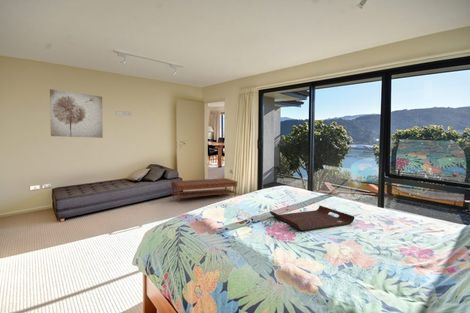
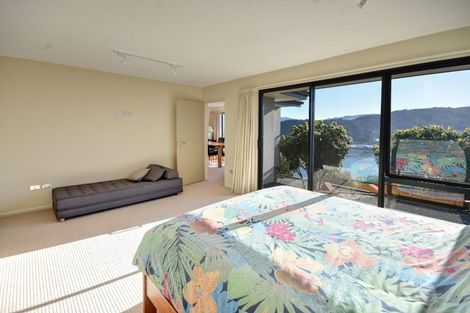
- coffee table (204, 188)
- serving tray (310, 216)
- wall art (77, 115)
